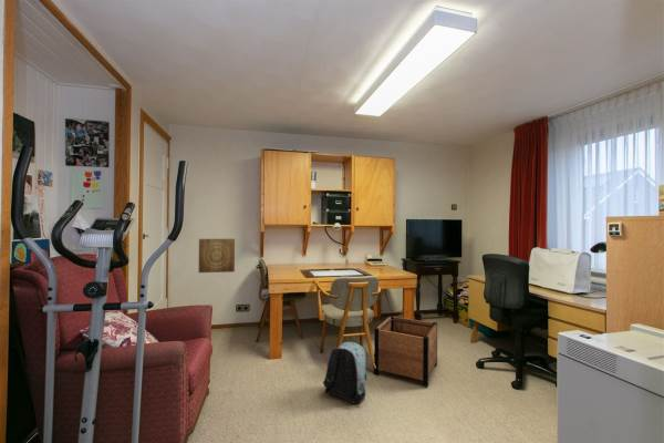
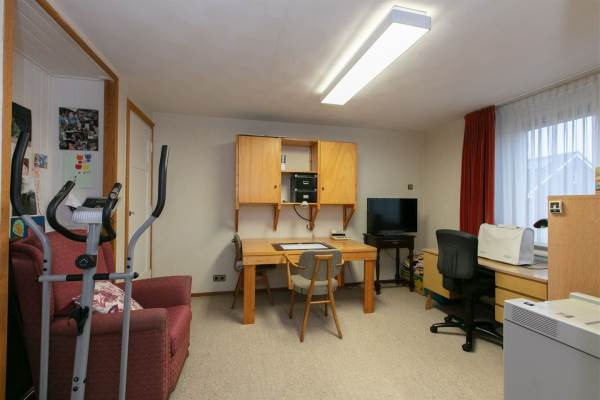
- planter (406, 347)
- backpack (346, 369)
- wall art (217, 255)
